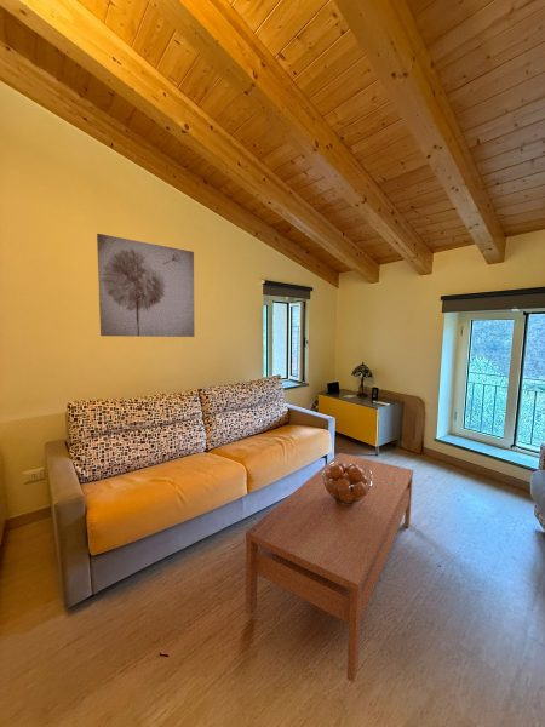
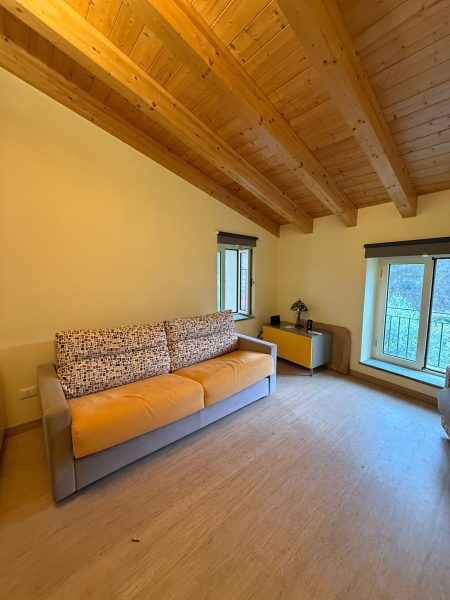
- coffee table (344, 528)
- wall art (150, 291)
- fruit basket (345, 482)
